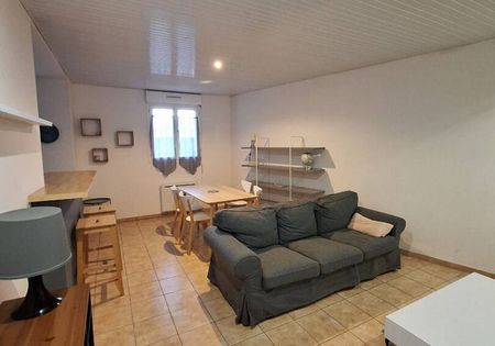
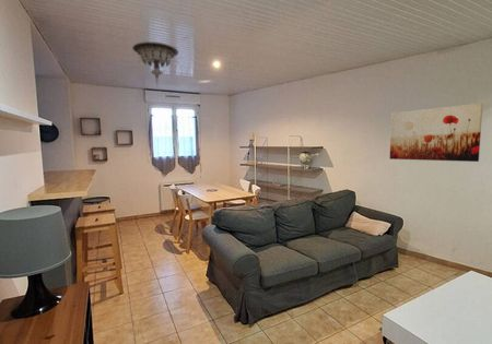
+ ceiling light fixture (156, 68)
+ wall art (430, 134)
